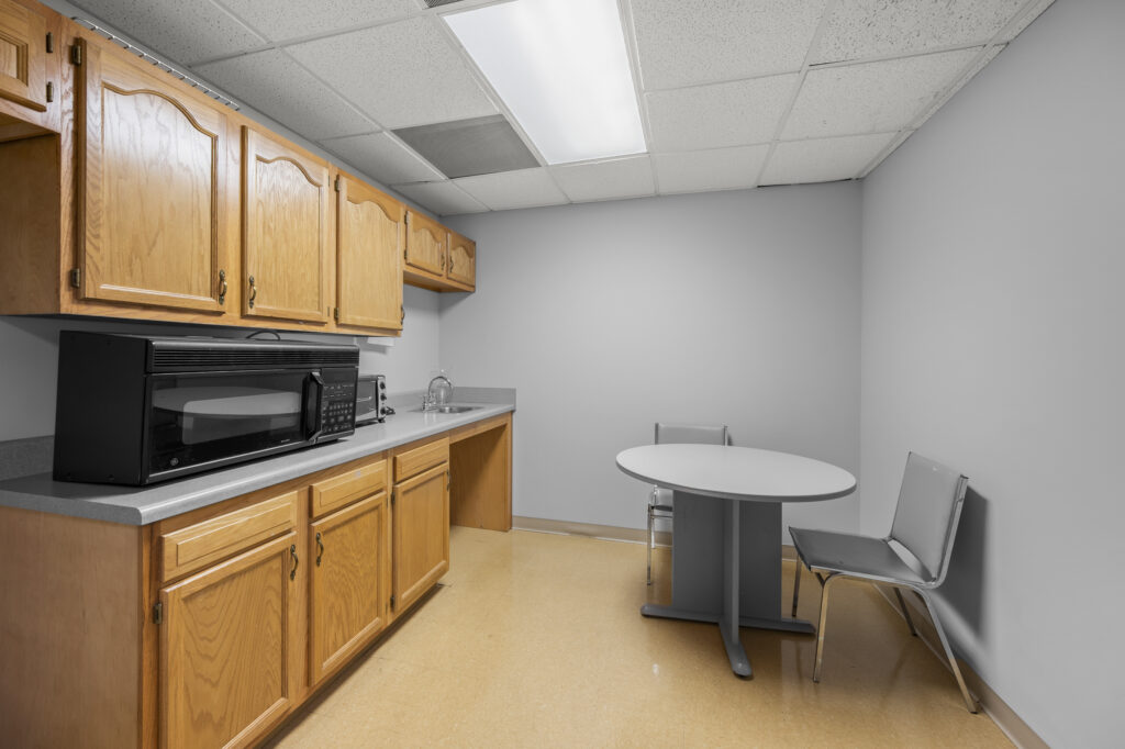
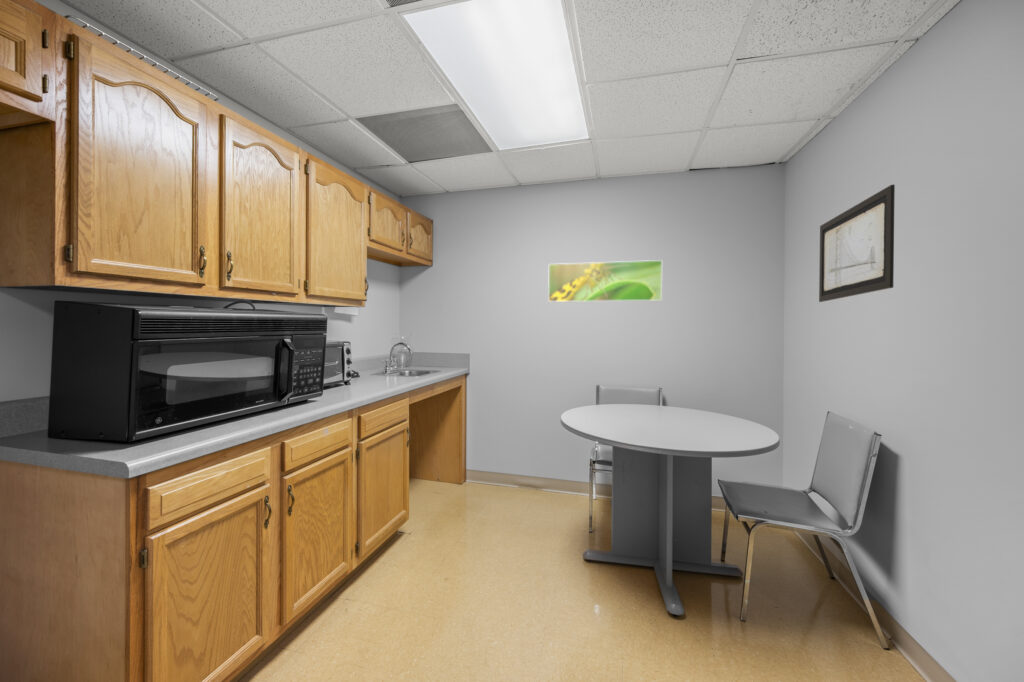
+ wall art (851, 252)
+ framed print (603, 281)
